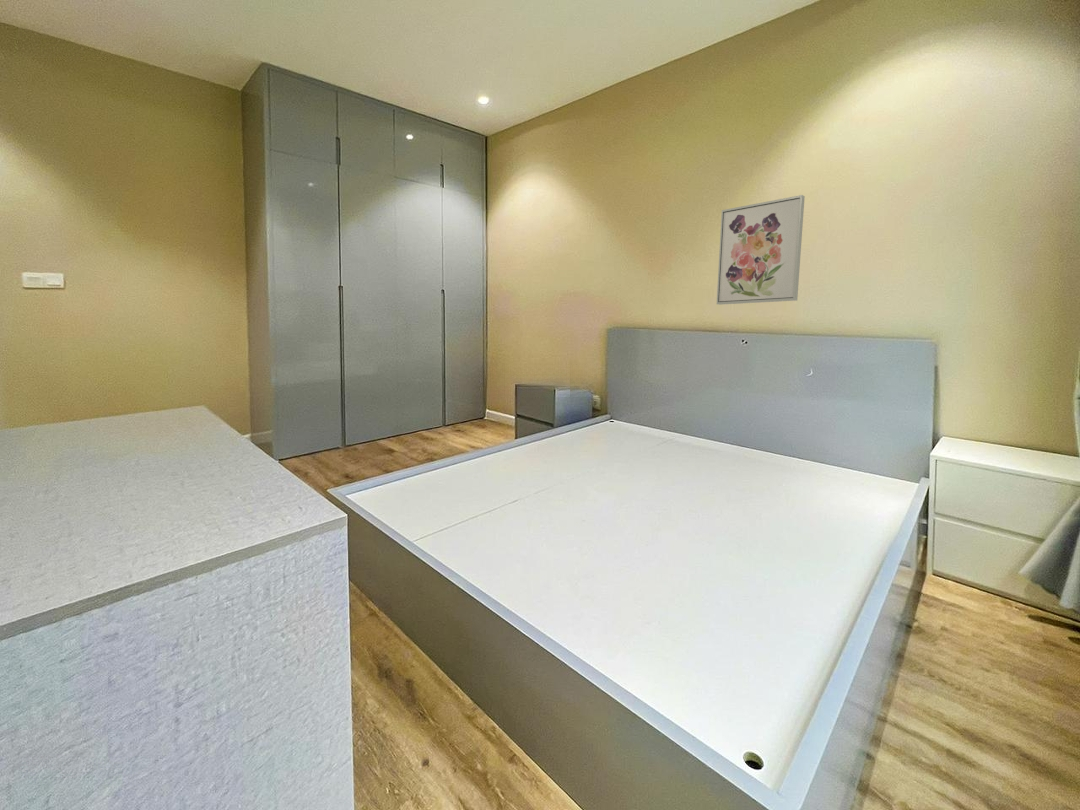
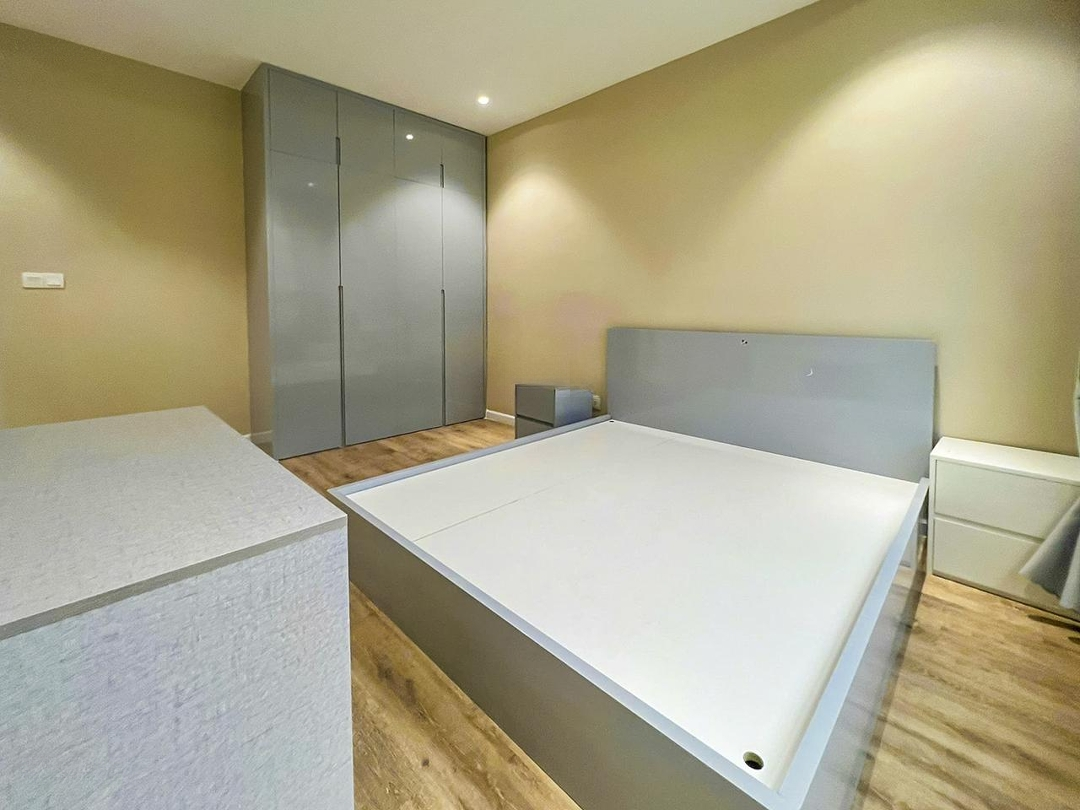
- wall art (757, 253)
